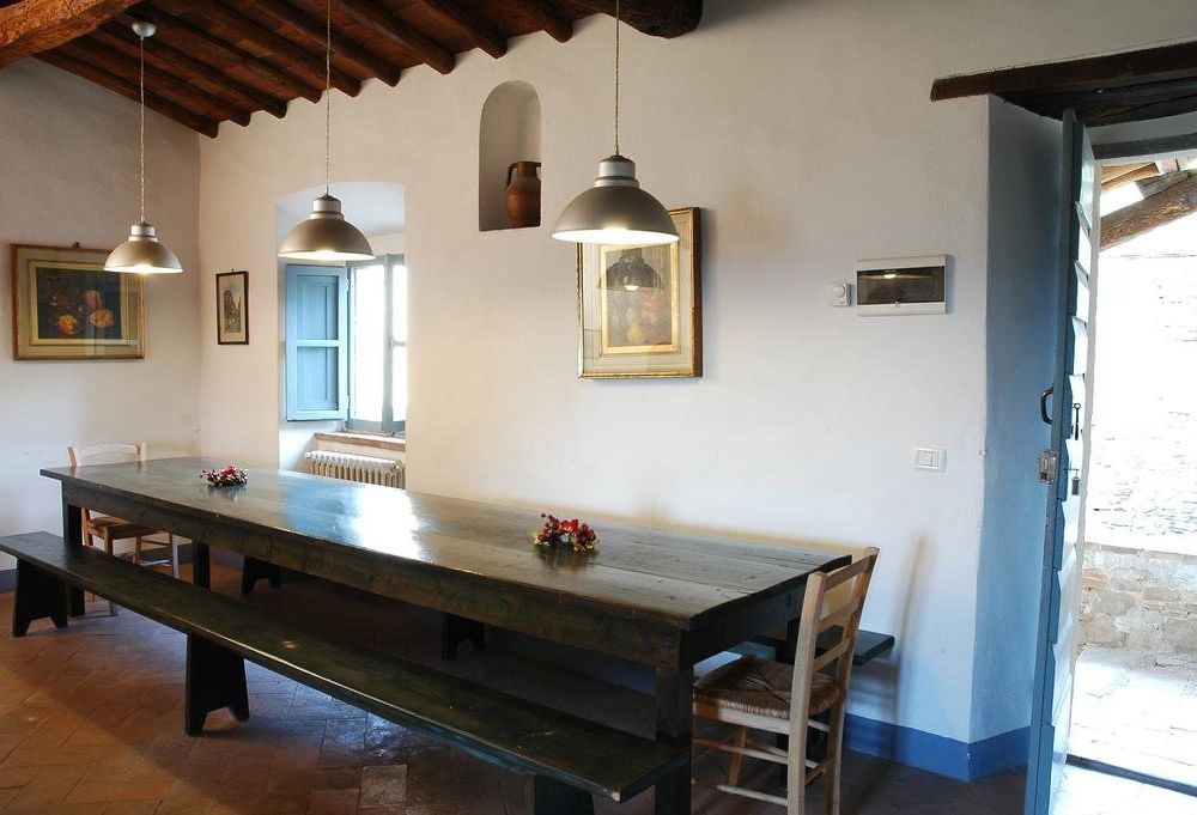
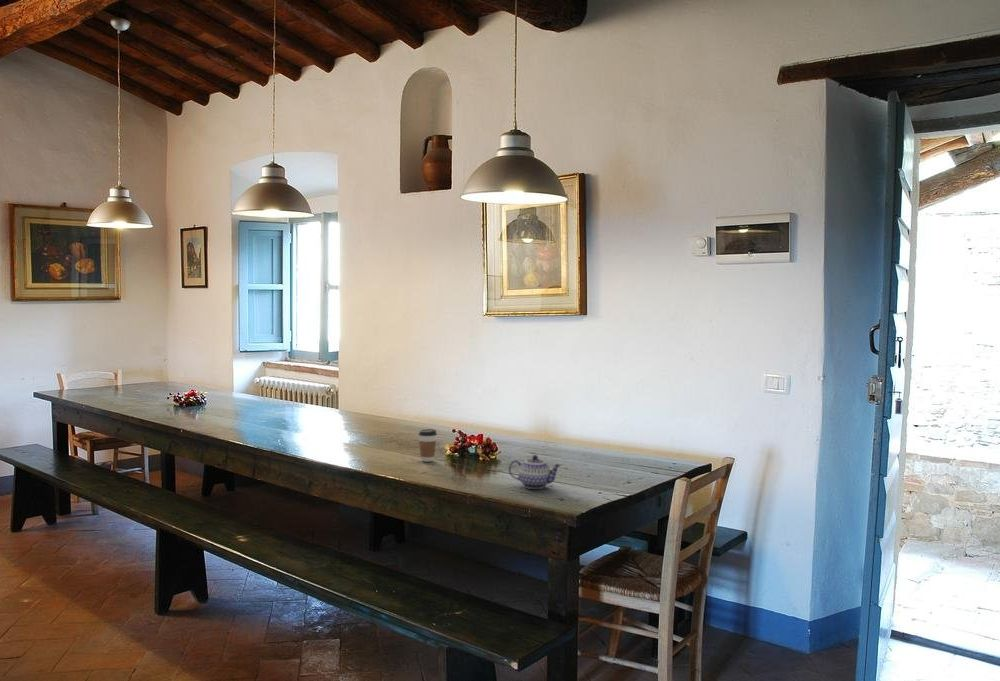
+ coffee cup (427, 445)
+ teapot (534, 470)
